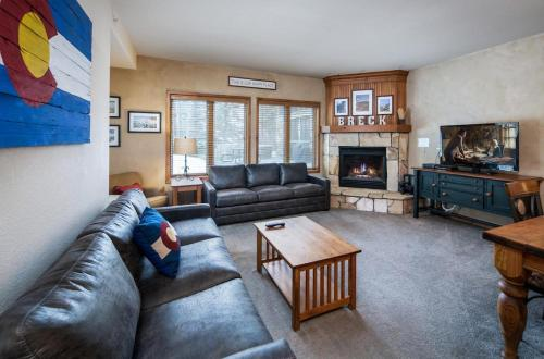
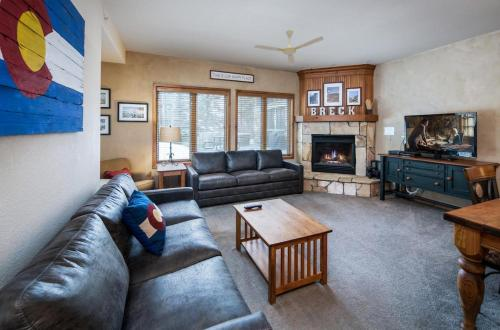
+ ceiling fan (287, 47)
